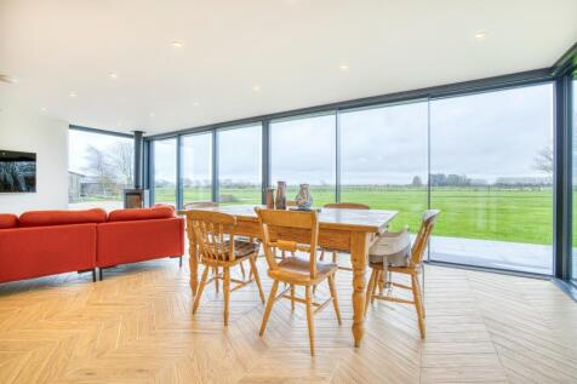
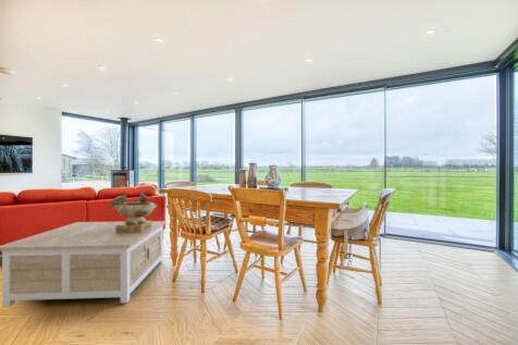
+ coffee table (98, 256)
+ birdbath (136, 210)
